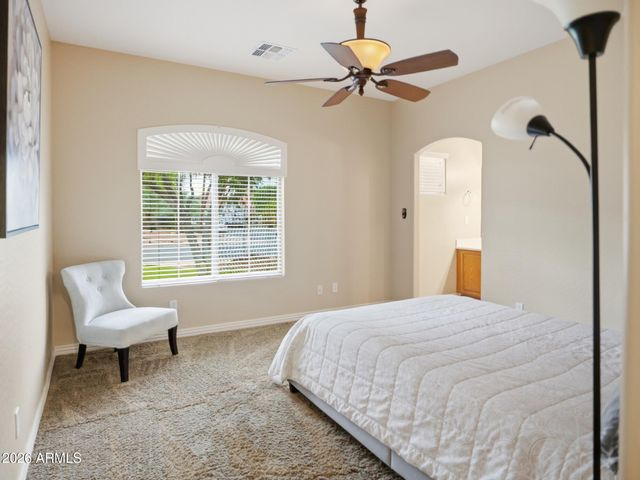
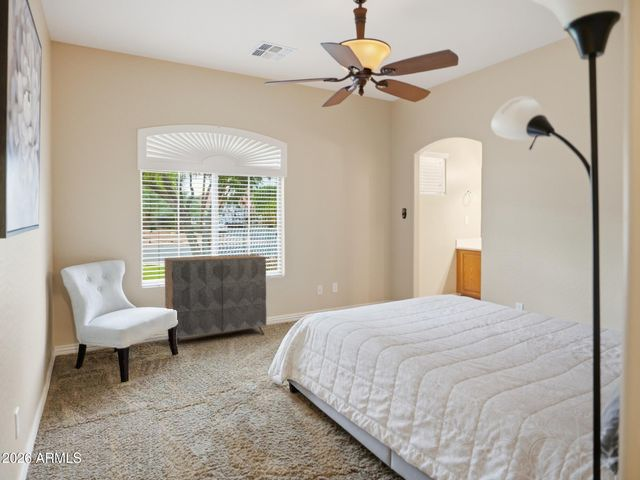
+ dresser (216, 297)
